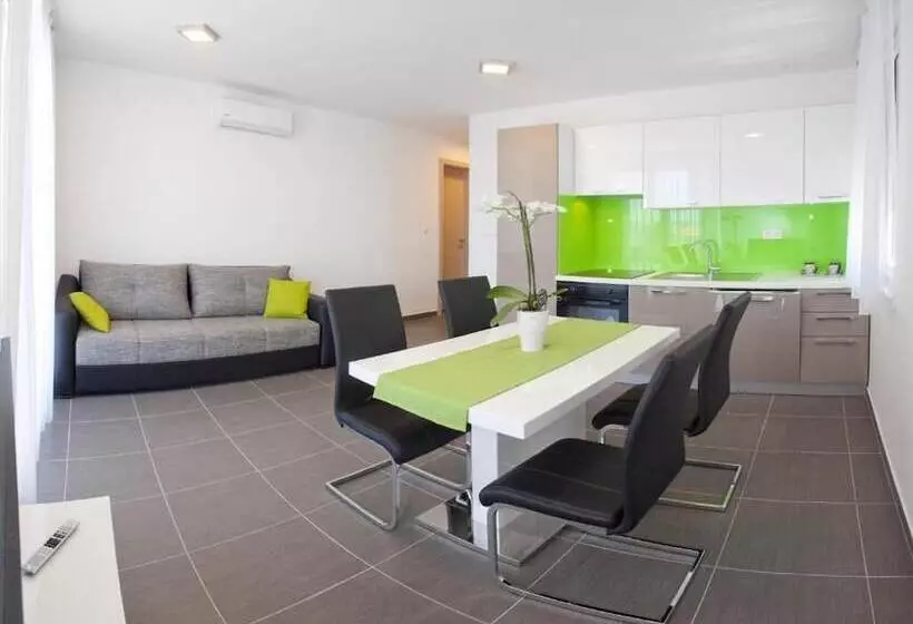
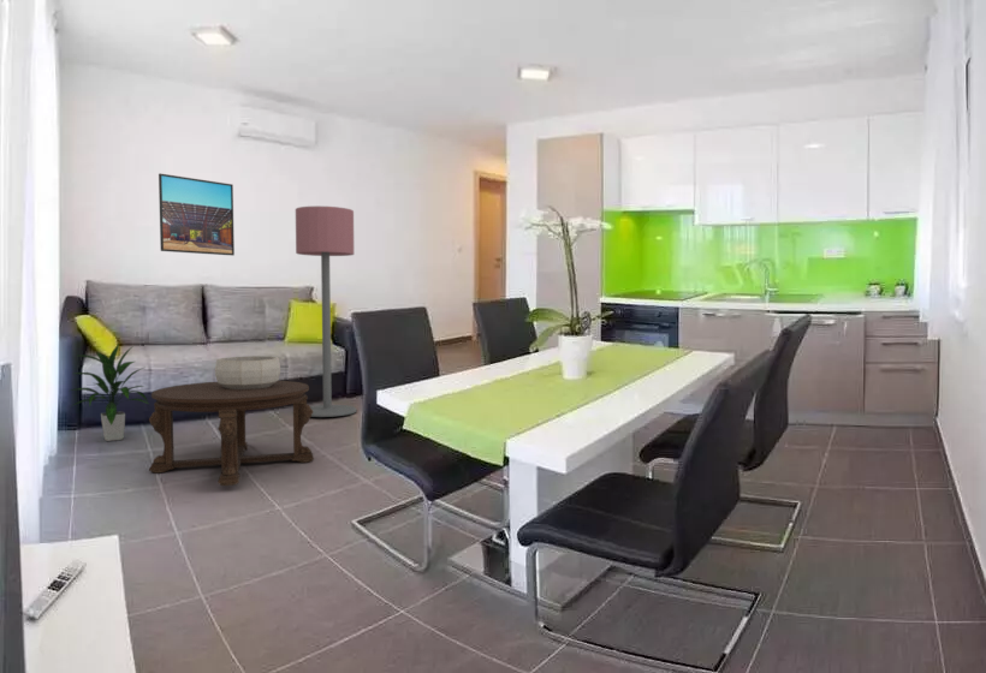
+ floor lamp (326, 311)
+ indoor plant (111, 392)
+ coffee table (233, 427)
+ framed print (197, 216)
+ decorative bowl (248, 371)
